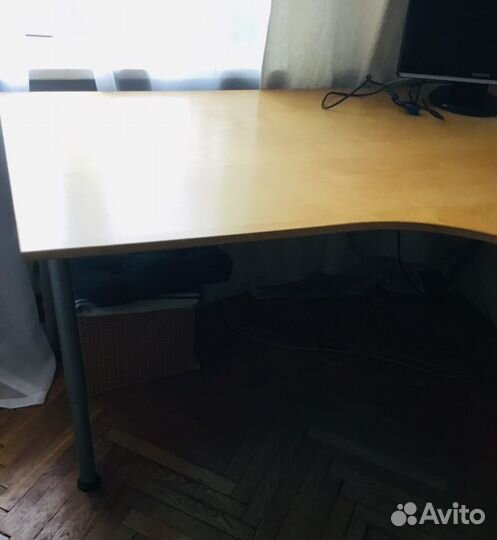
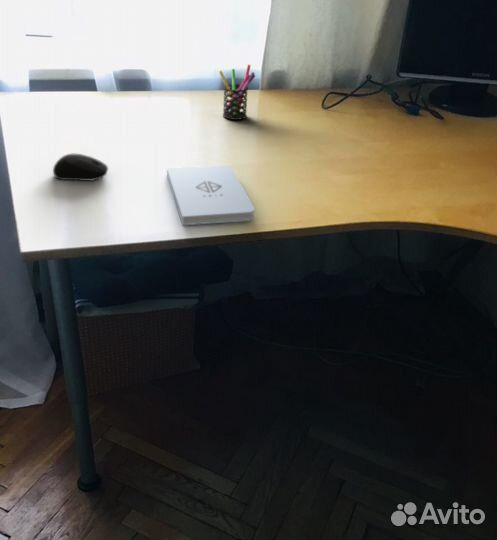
+ notepad (208, 192)
+ computer mouse (80, 165)
+ pen holder (236, 90)
